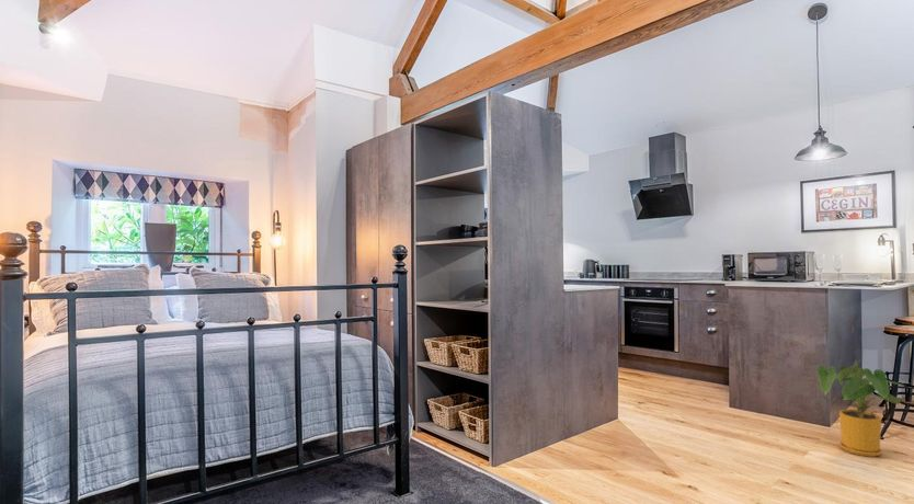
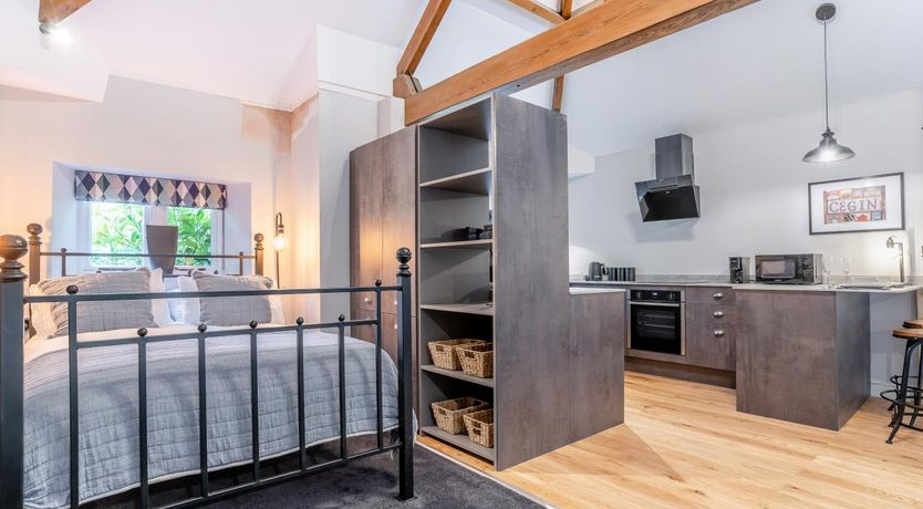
- house plant (862, 406)
